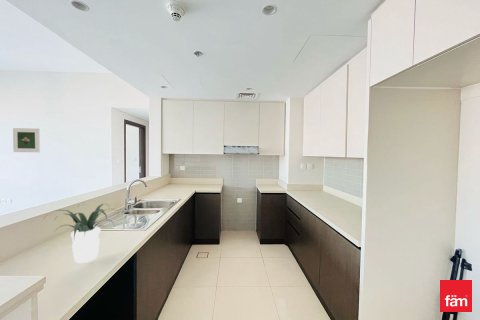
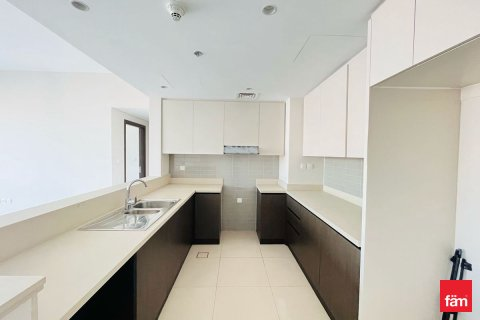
- potted plant (84, 233)
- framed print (26, 140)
